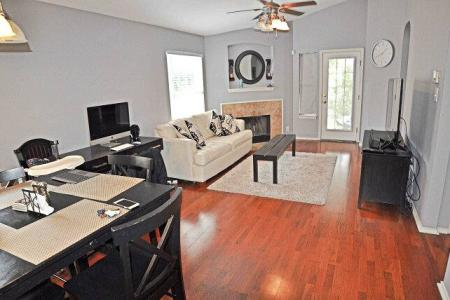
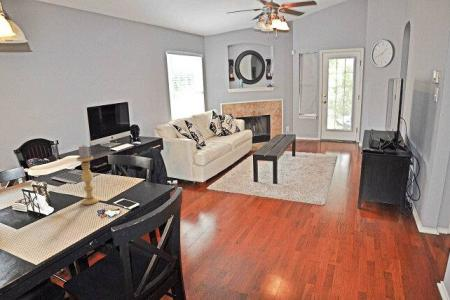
+ candle holder (86, 173)
